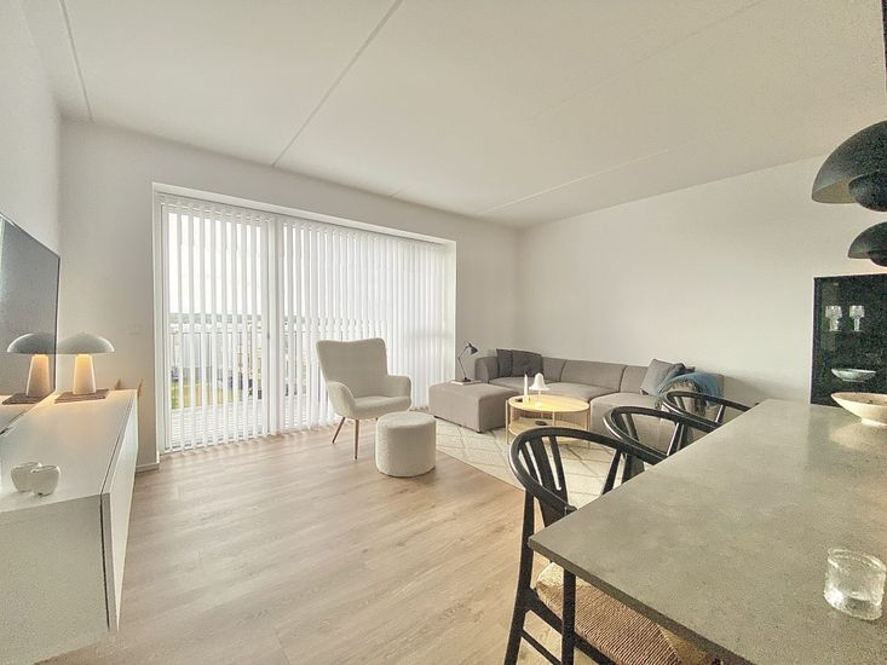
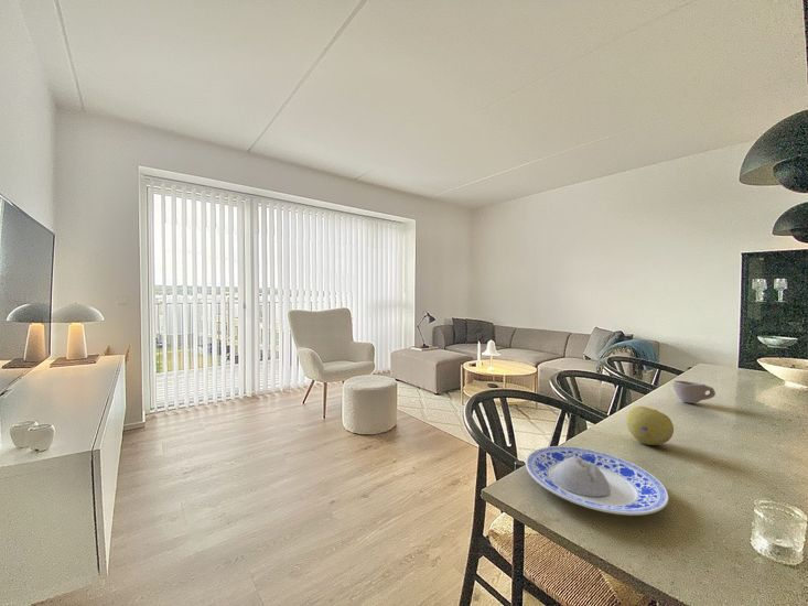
+ plate (590, 473)
+ cup (692, 392)
+ fruit (648, 424)
